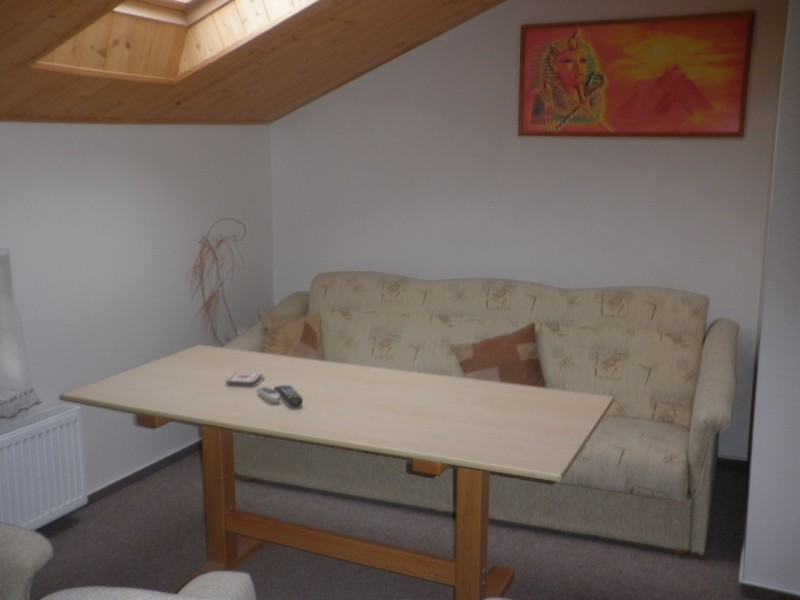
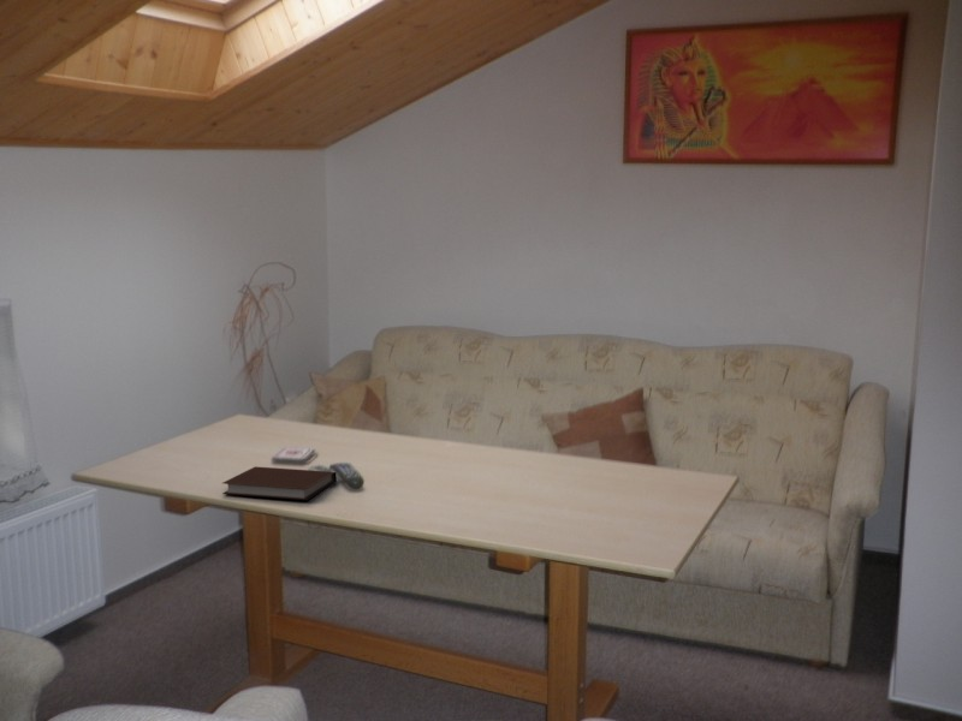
+ notebook (280, 482)
